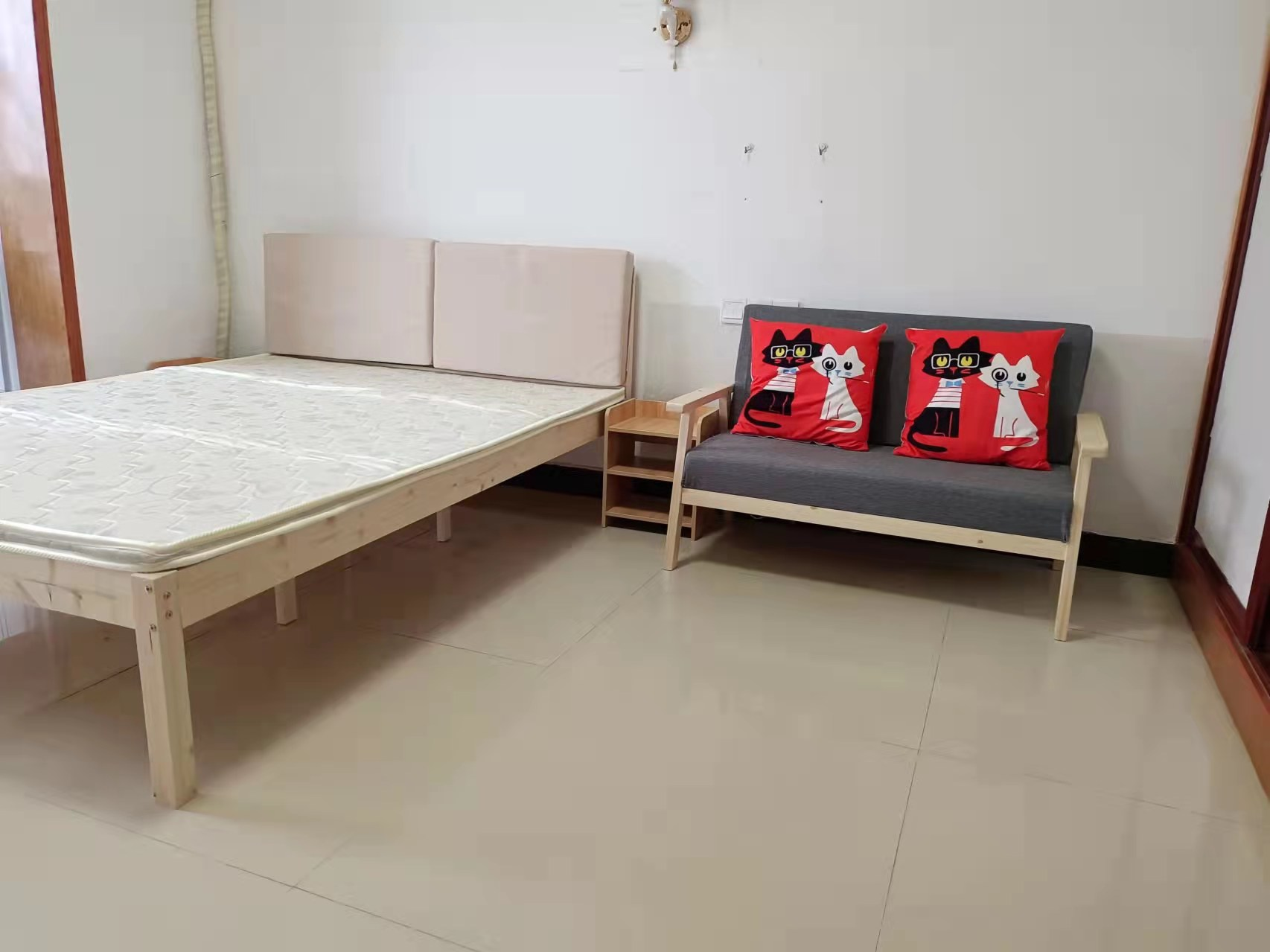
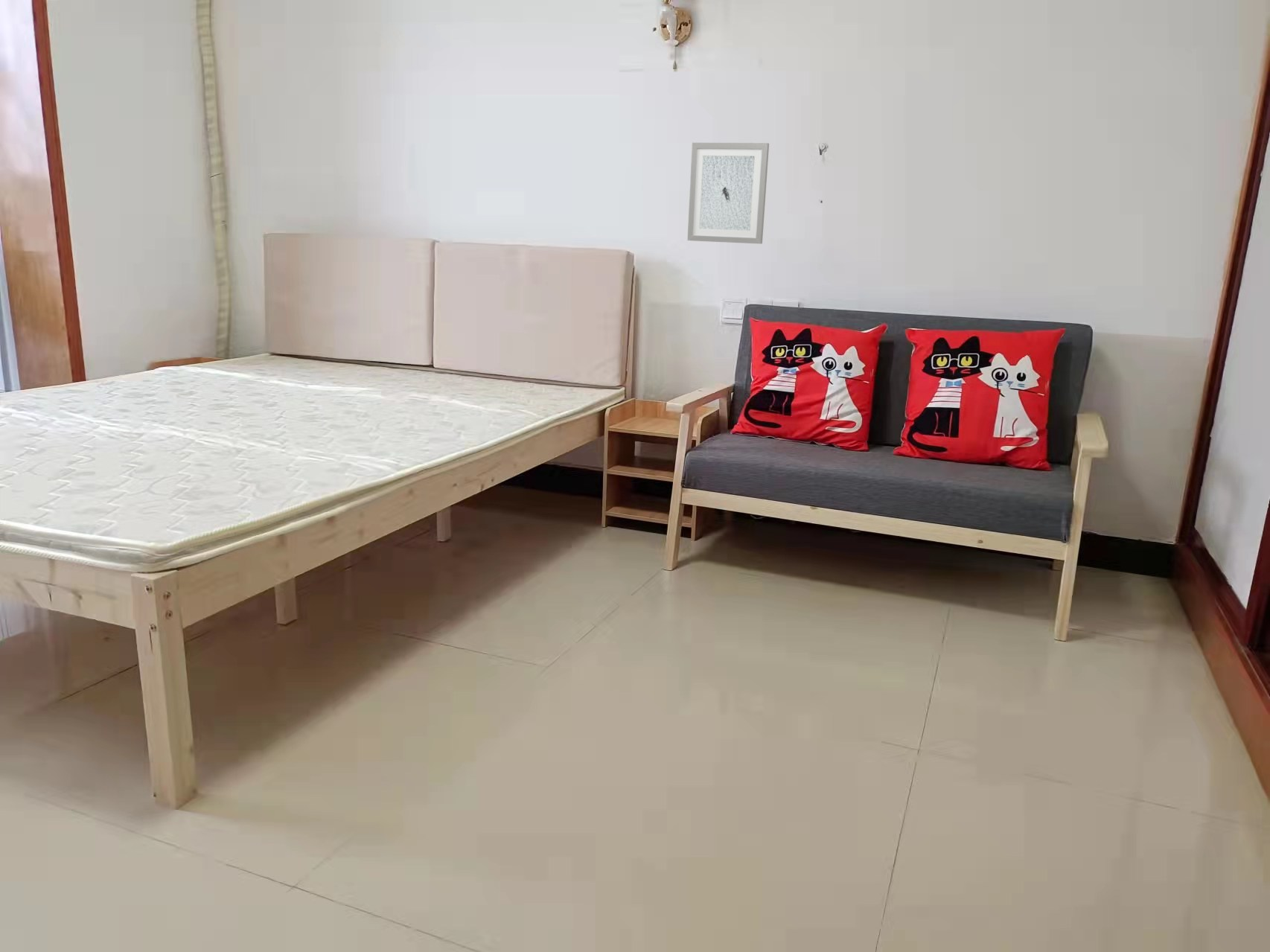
+ wall art (727, 193)
